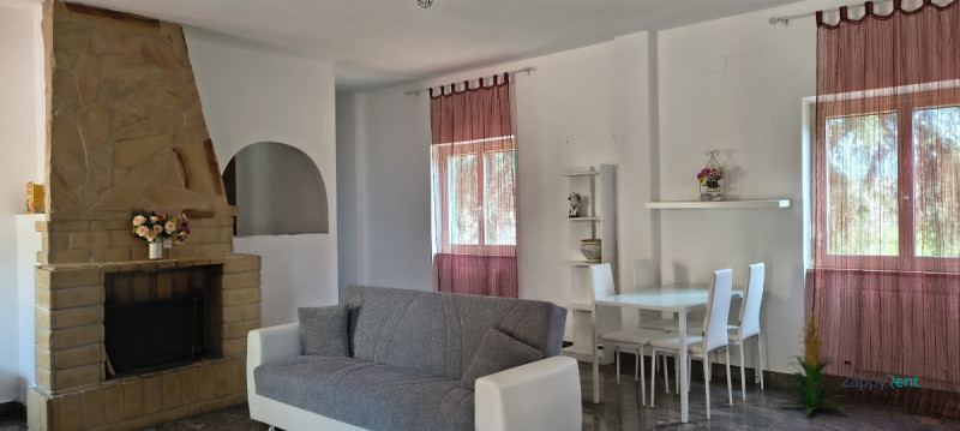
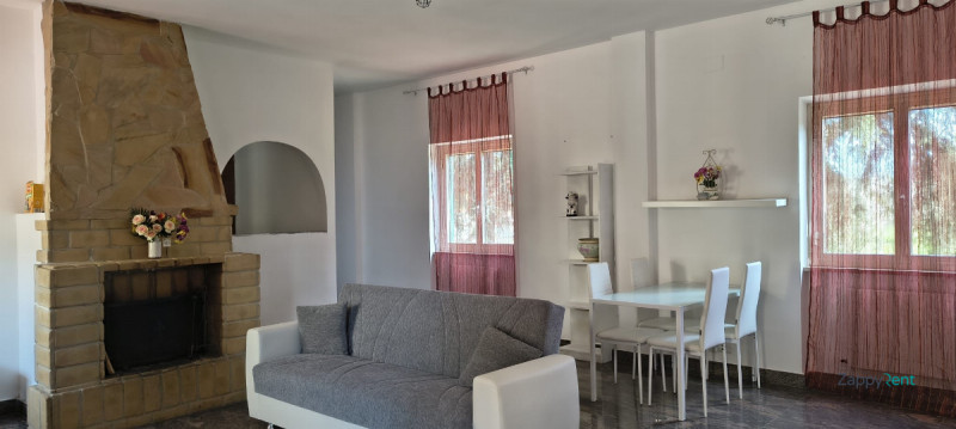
- indoor plant (811, 360)
